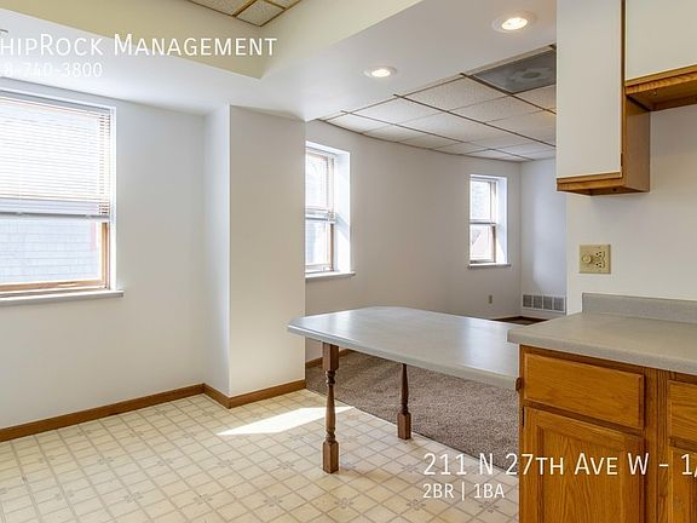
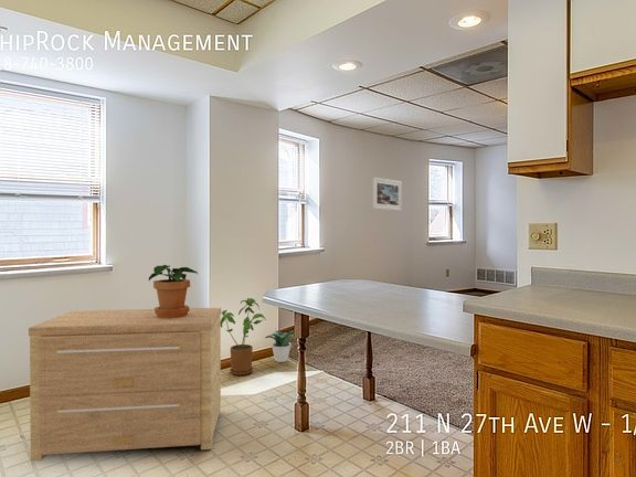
+ potted plant (284, 346)
+ side table (135, 377)
+ potted plant (176, 288)
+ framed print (388, 194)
+ house plant (244, 335)
